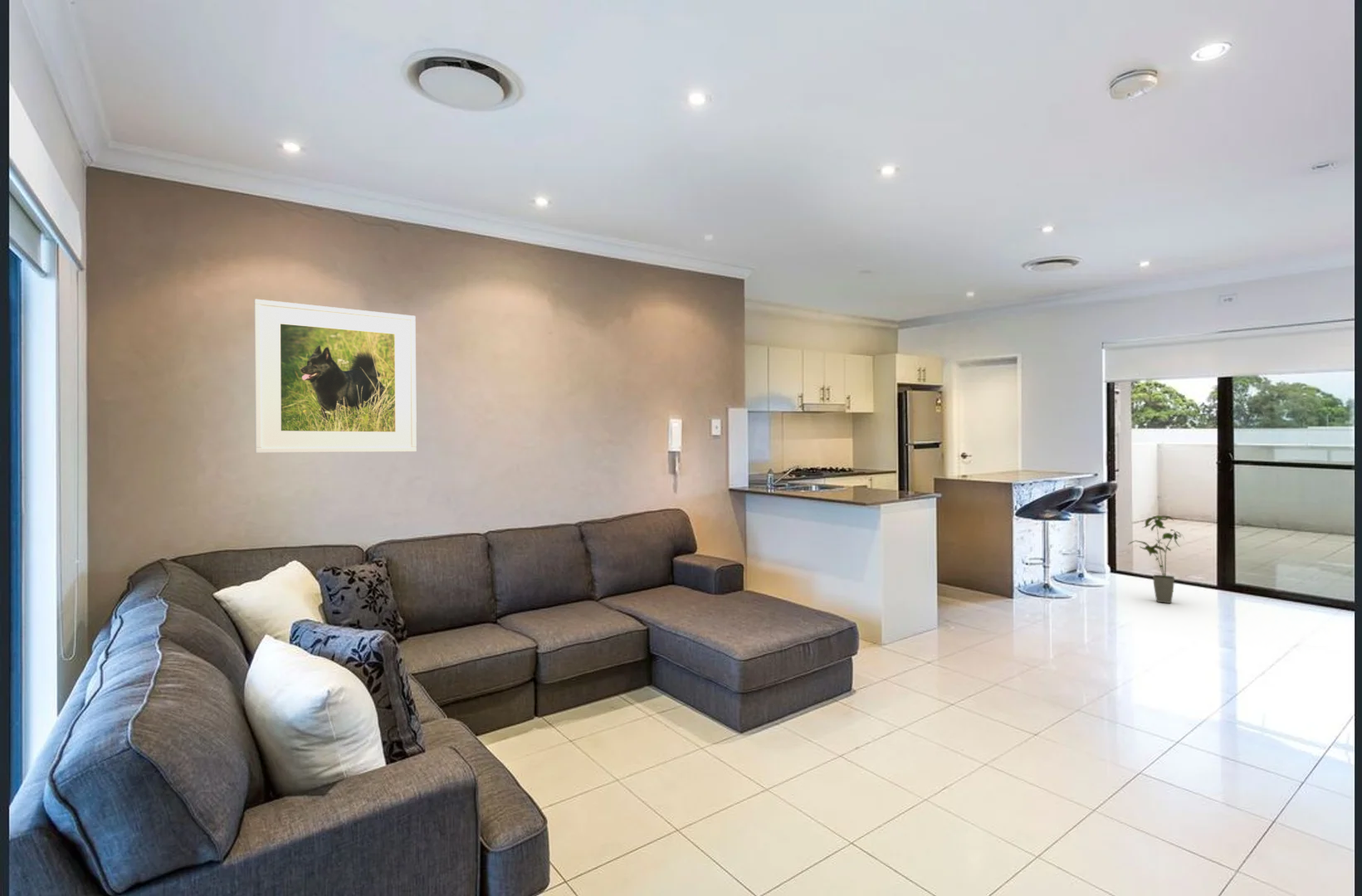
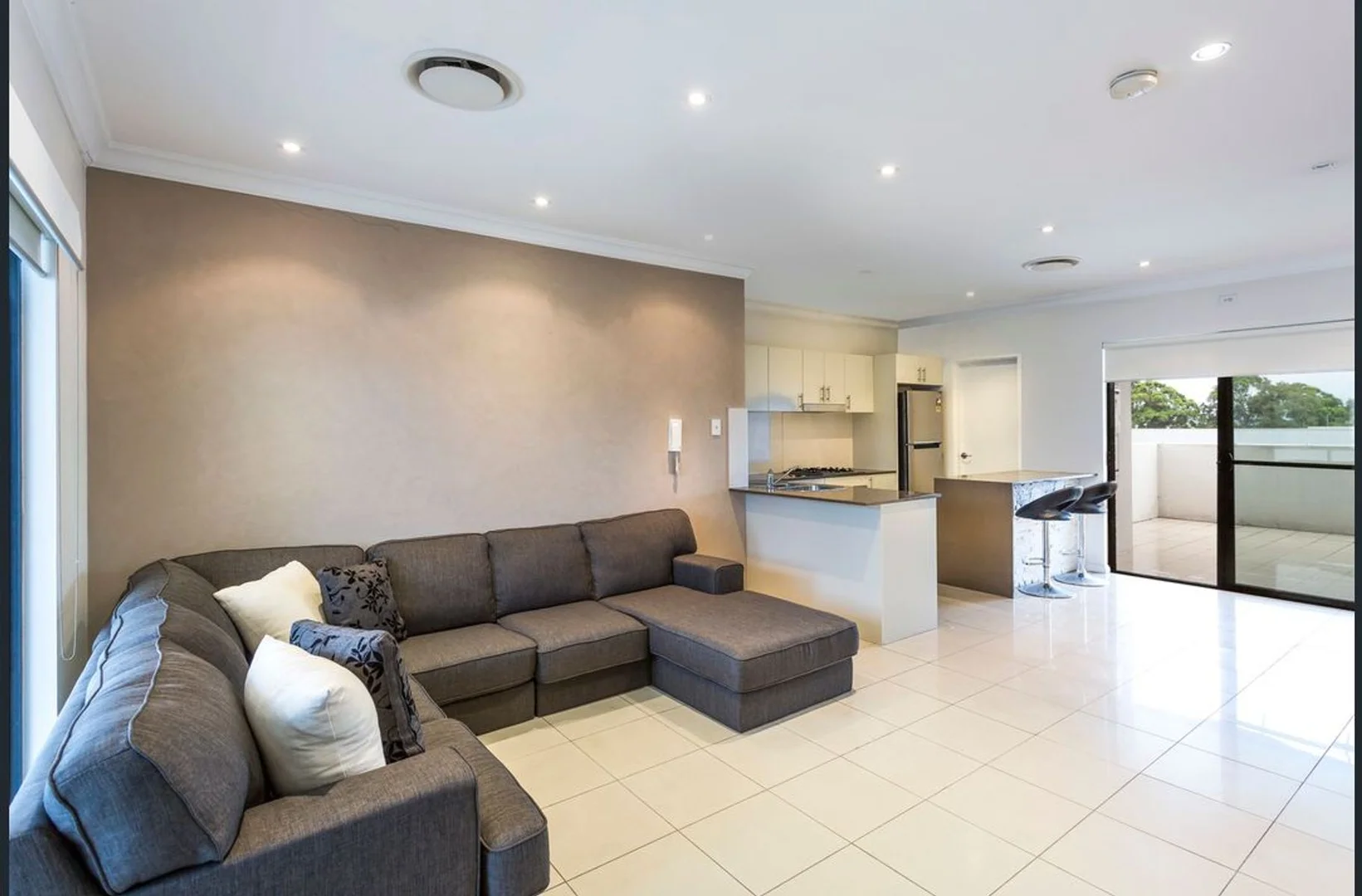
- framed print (339, 380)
- house plant (1156, 557)
